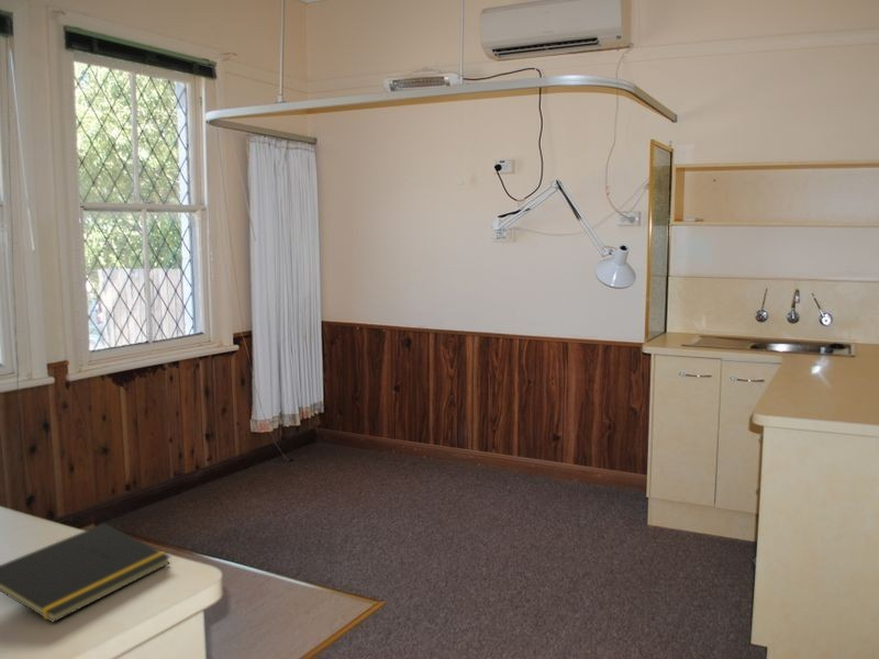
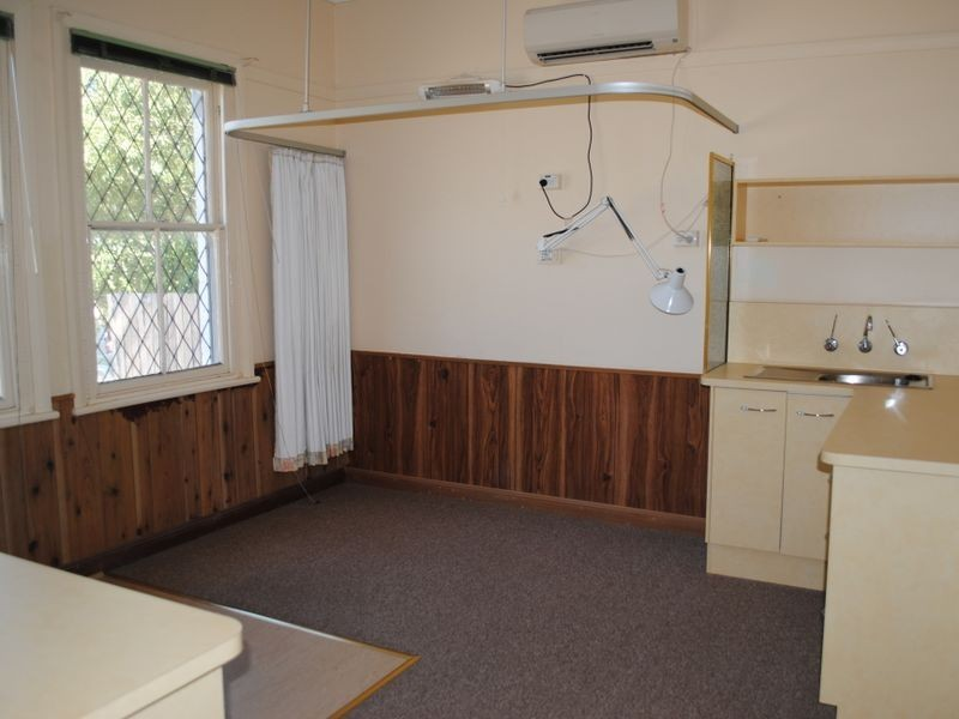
- notepad (80, 567)
